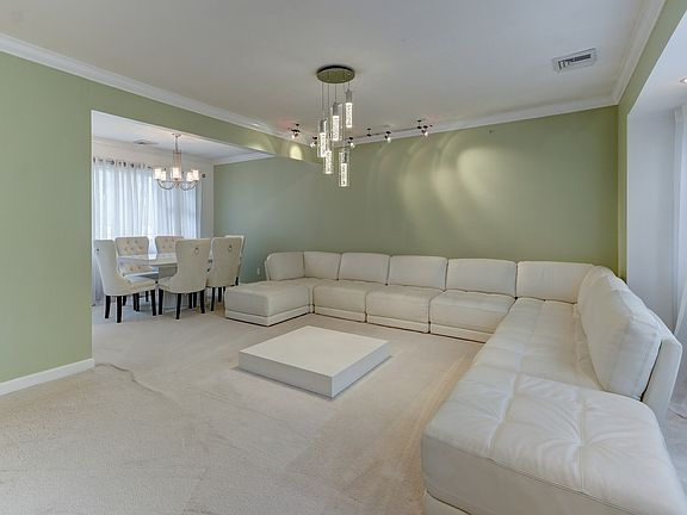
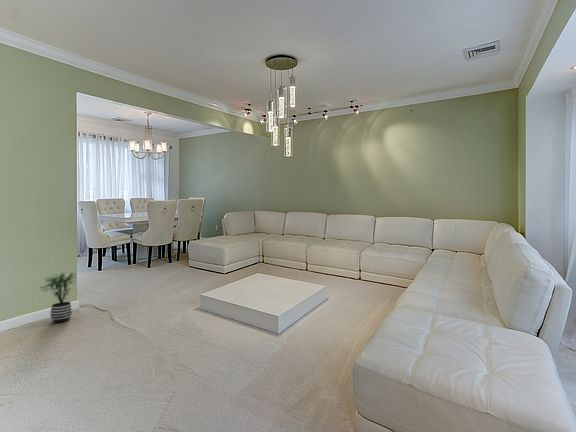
+ potted plant (60, 296)
